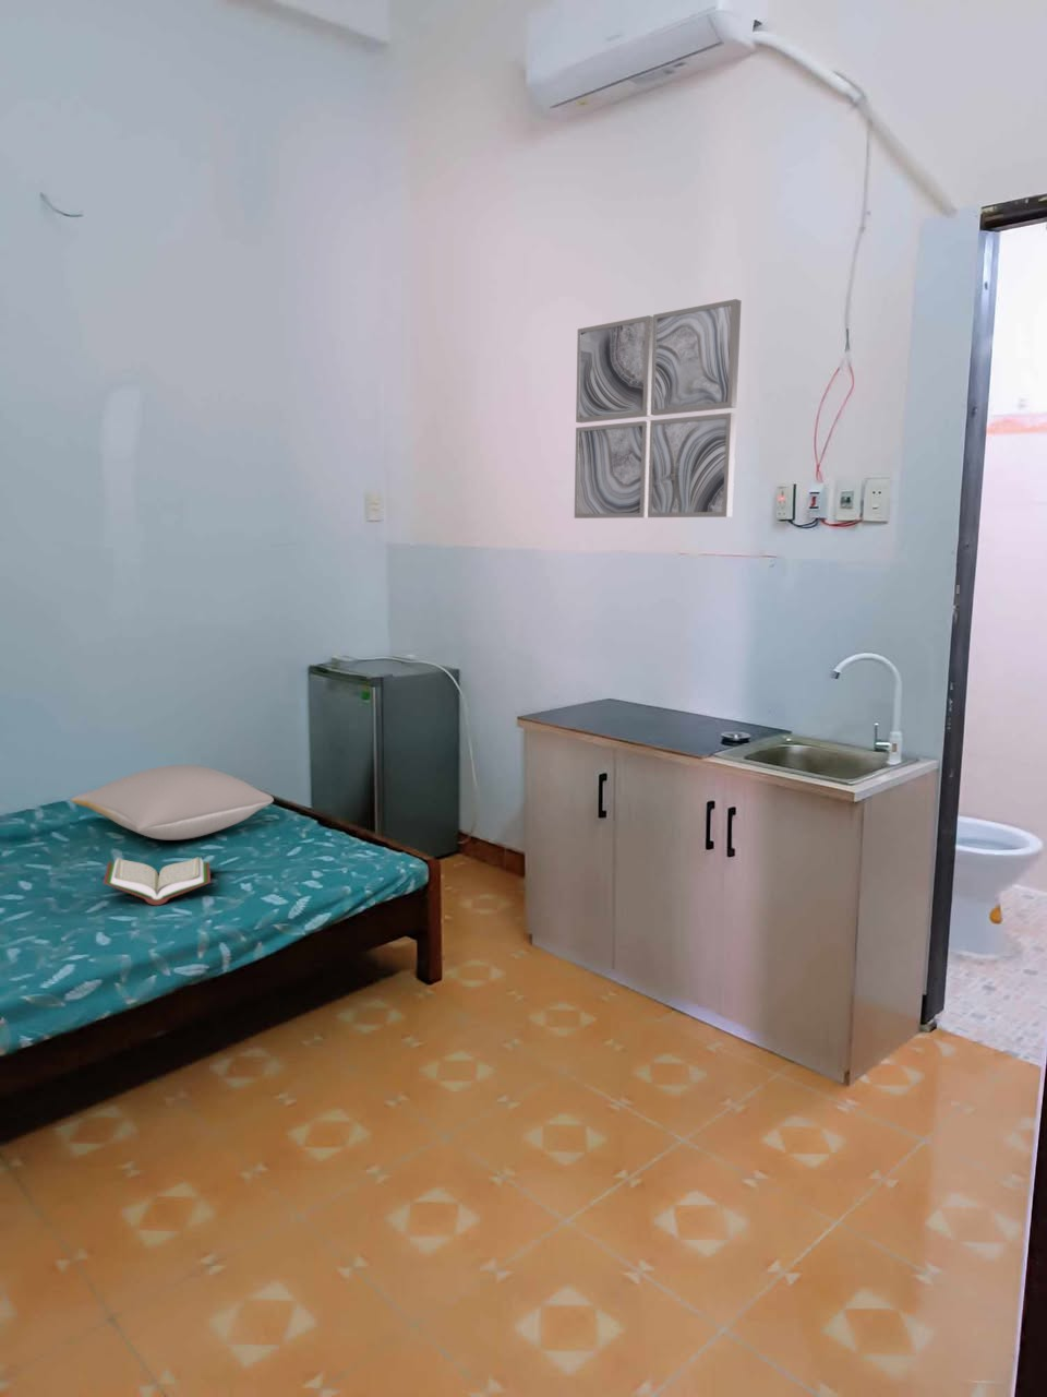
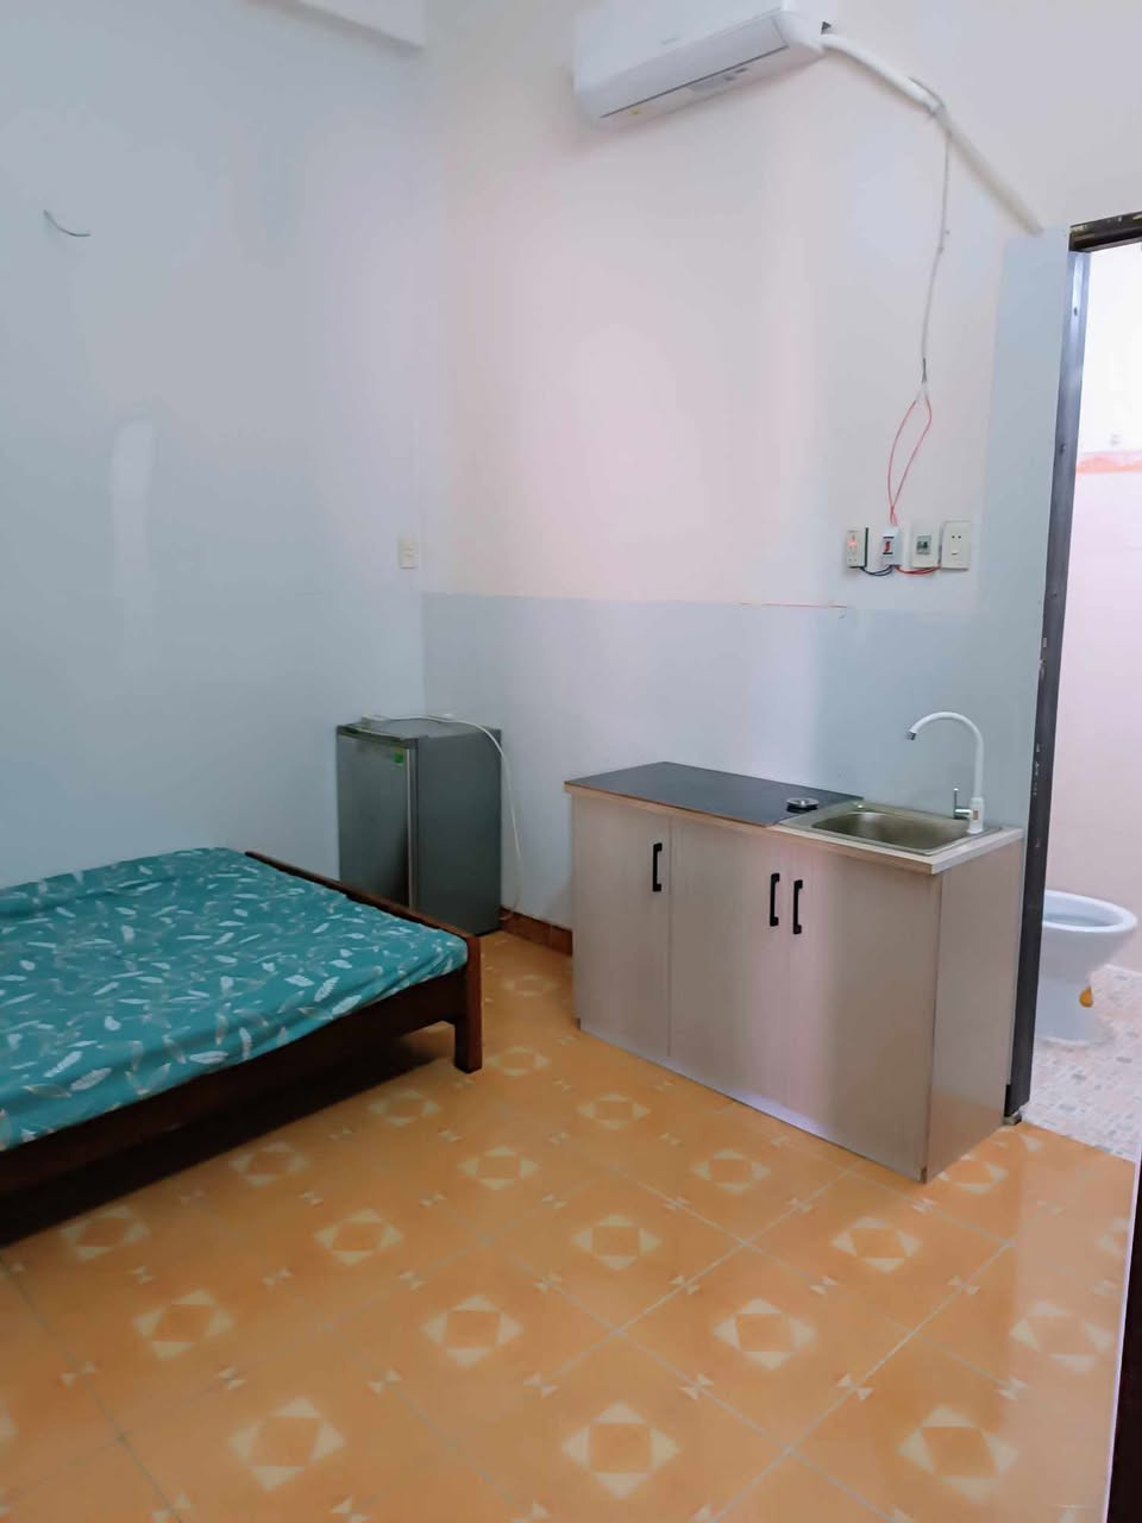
- wall art (650, 420)
- book (158, 878)
- pillow (173, 799)
